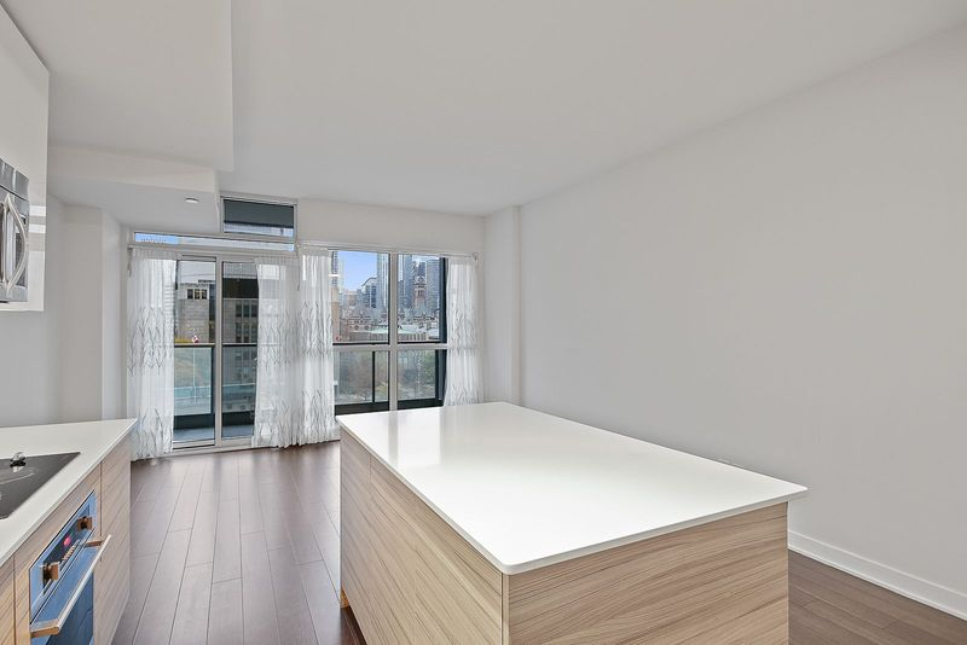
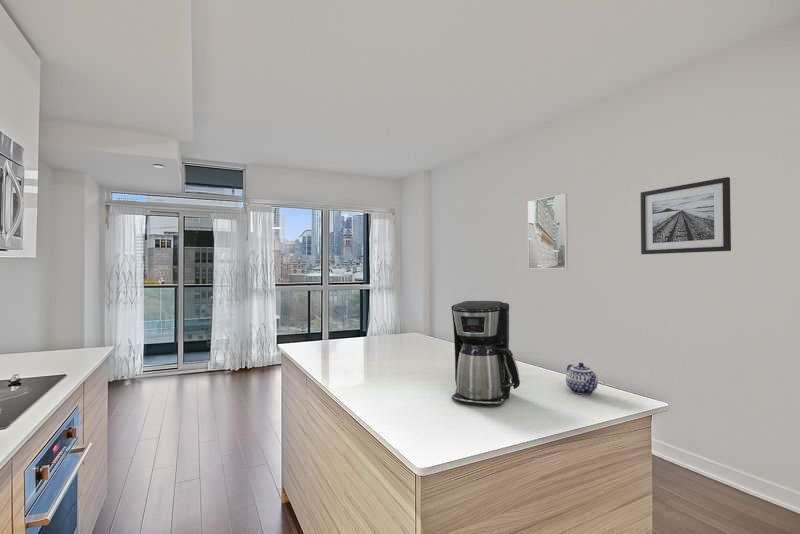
+ teapot (581, 377)
+ wall art (681, 219)
+ coffee maker (490, 348)
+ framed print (546, 233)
